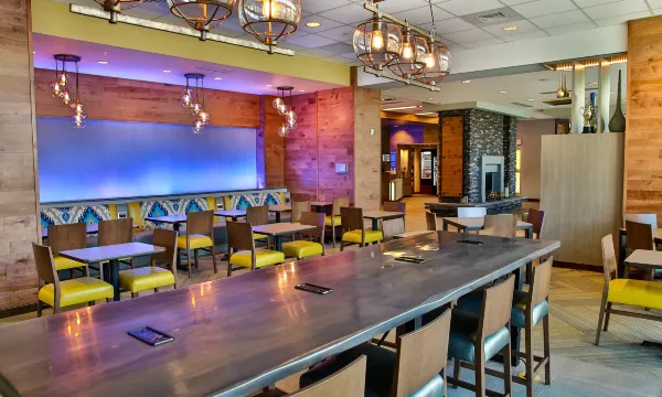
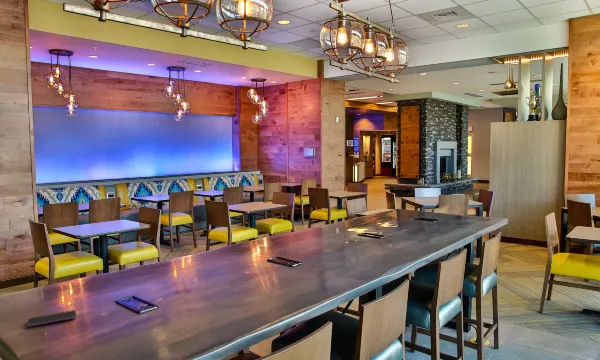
+ smartphone (52, 318)
